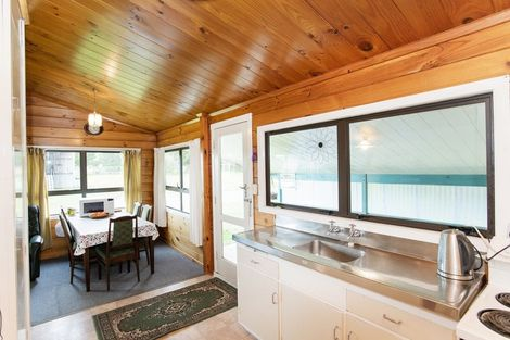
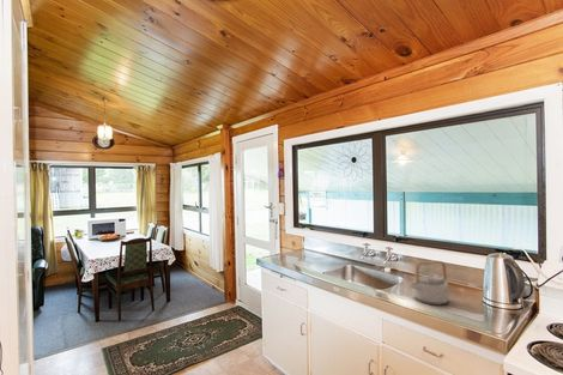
+ teapot (428, 280)
